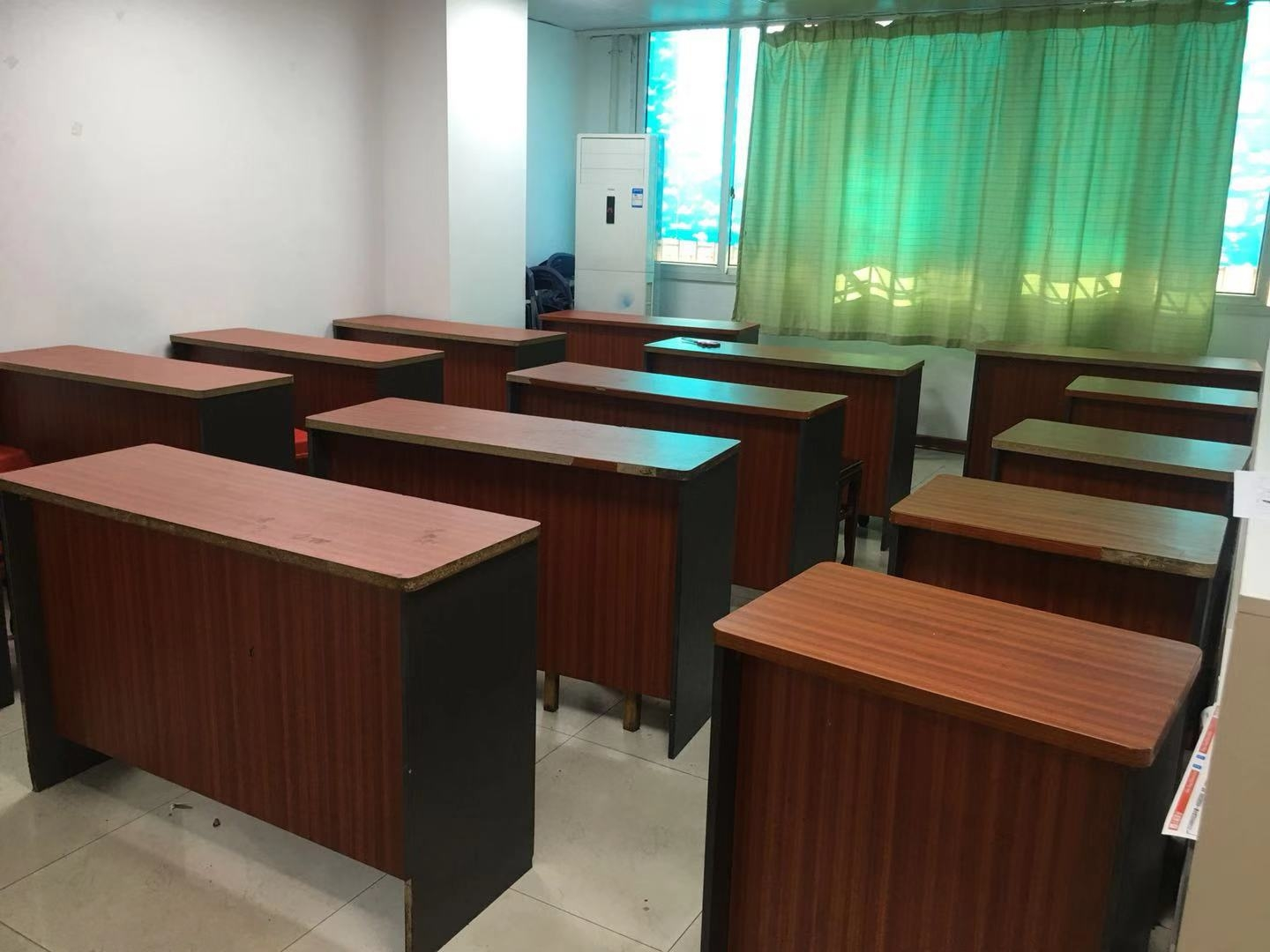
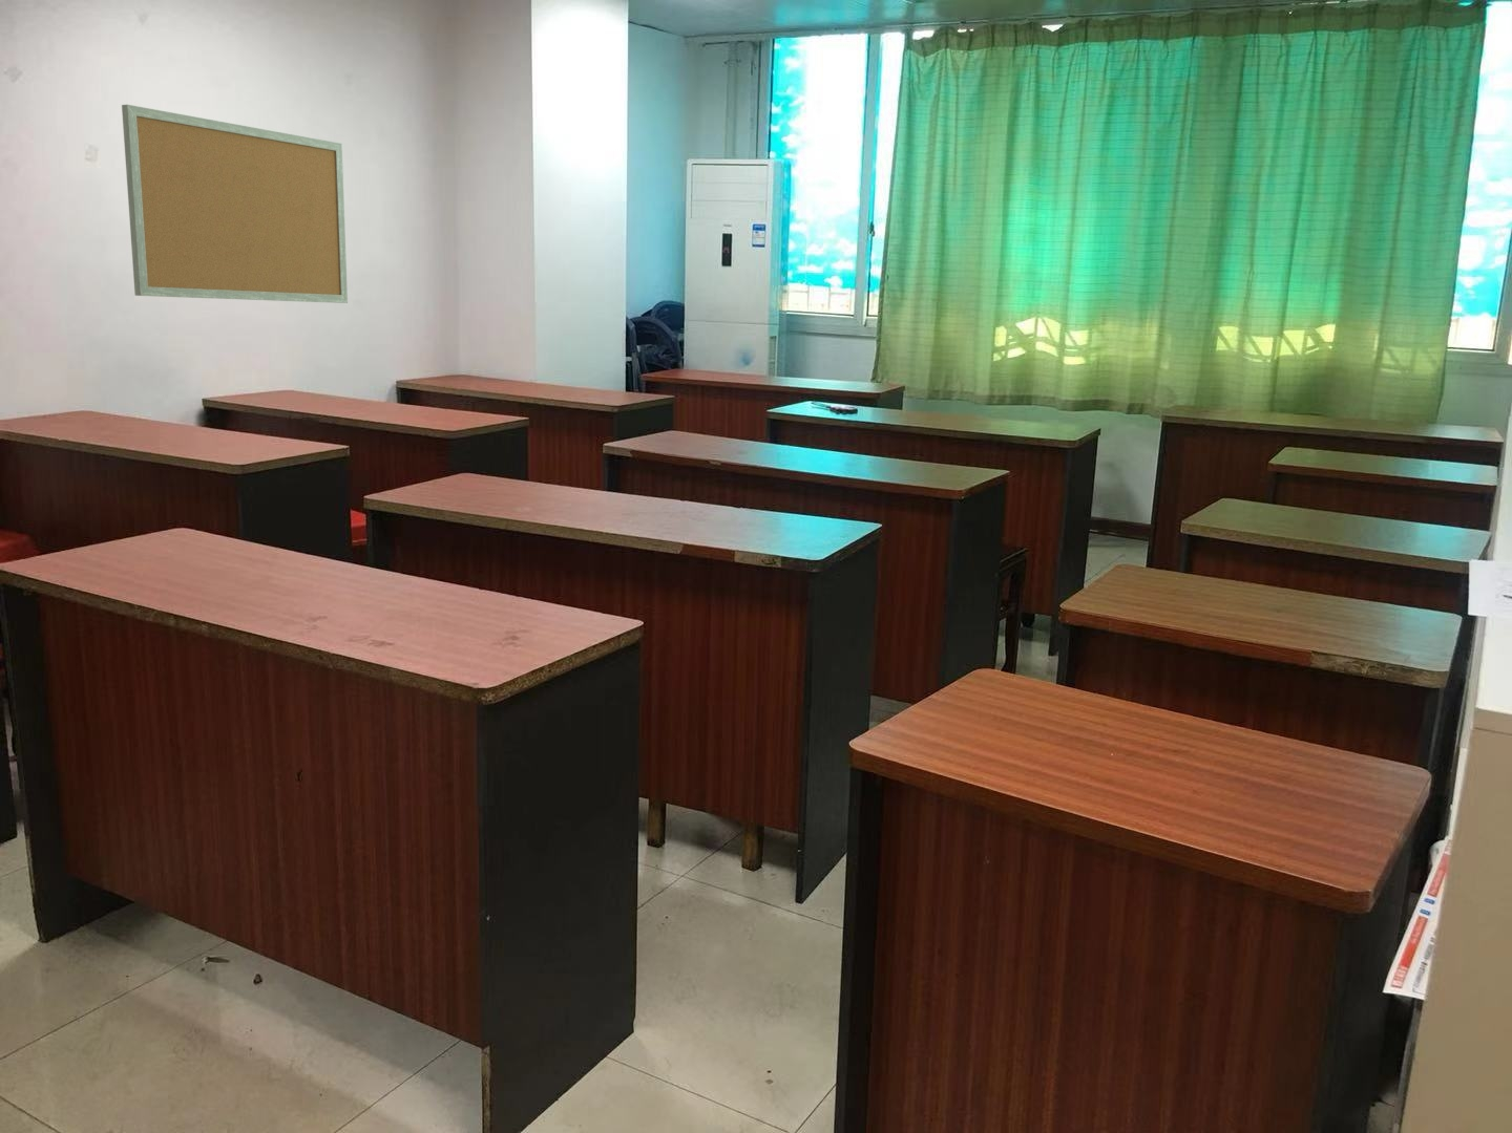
+ bulletin board (245, 214)
